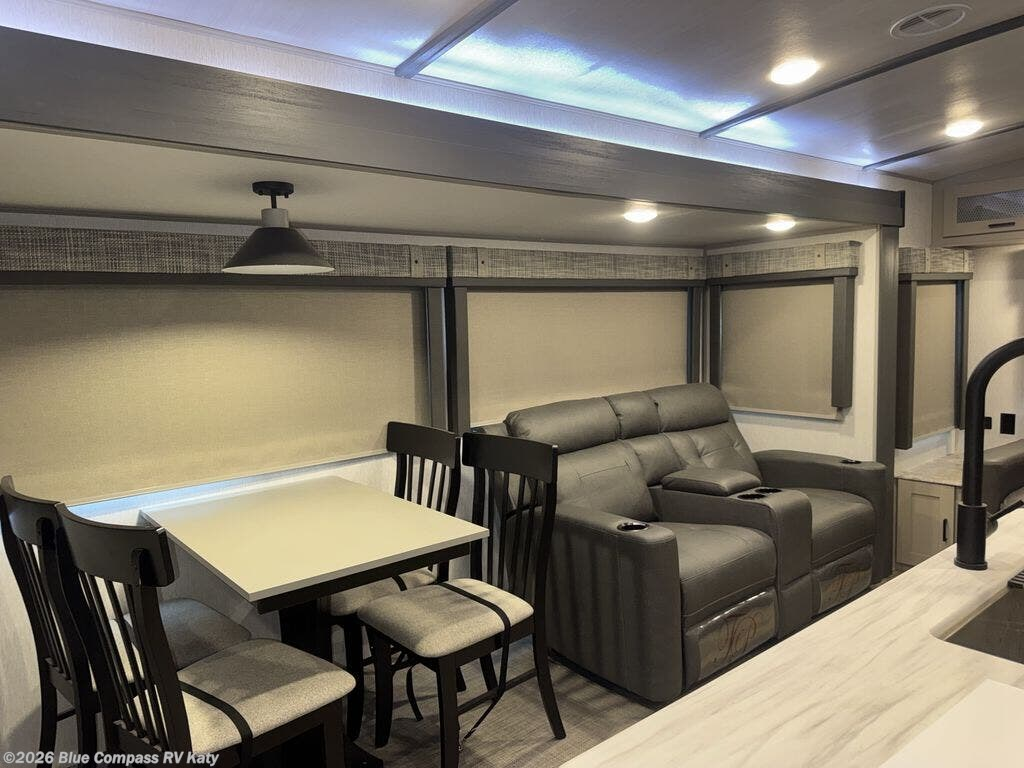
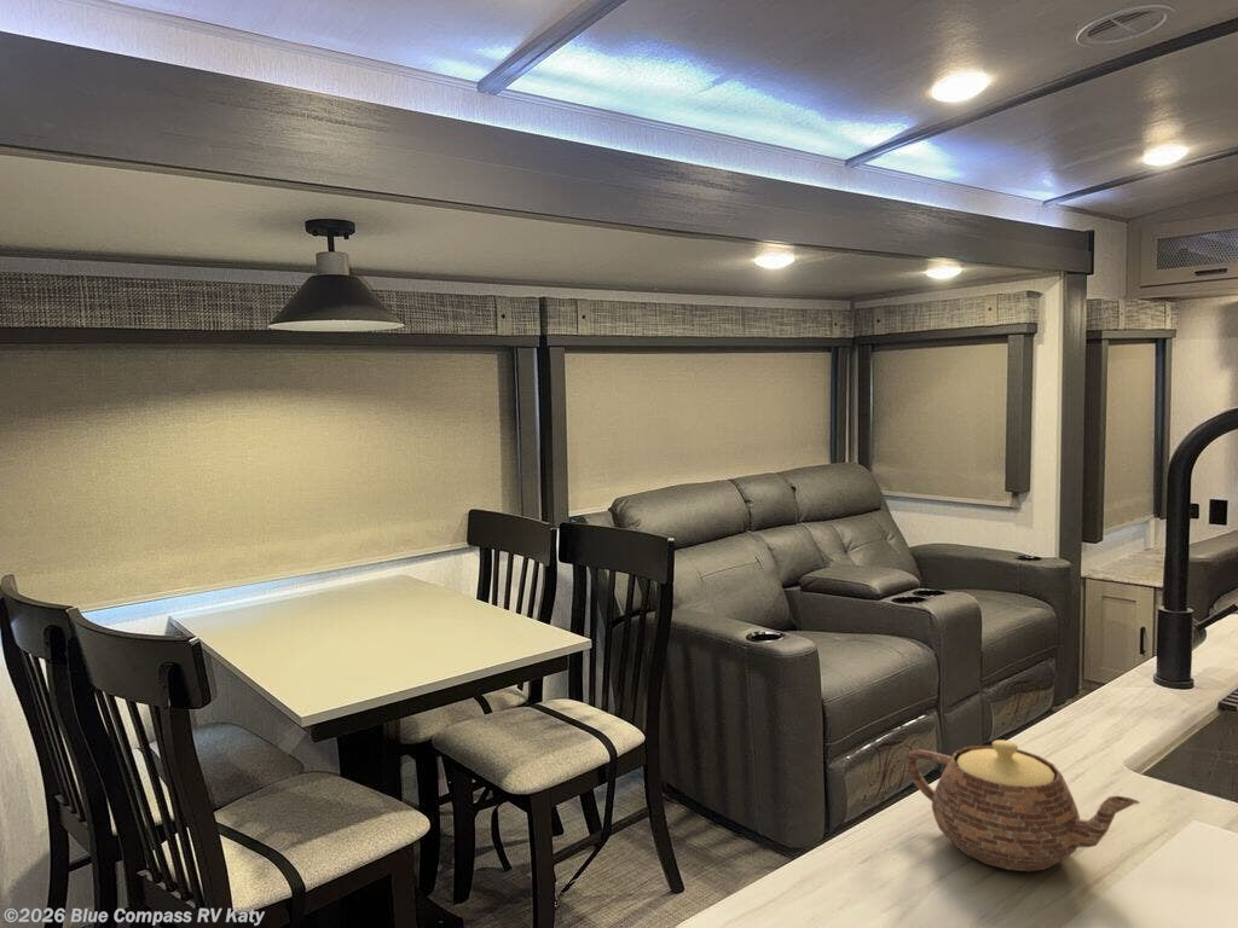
+ teapot (1012, 796)
